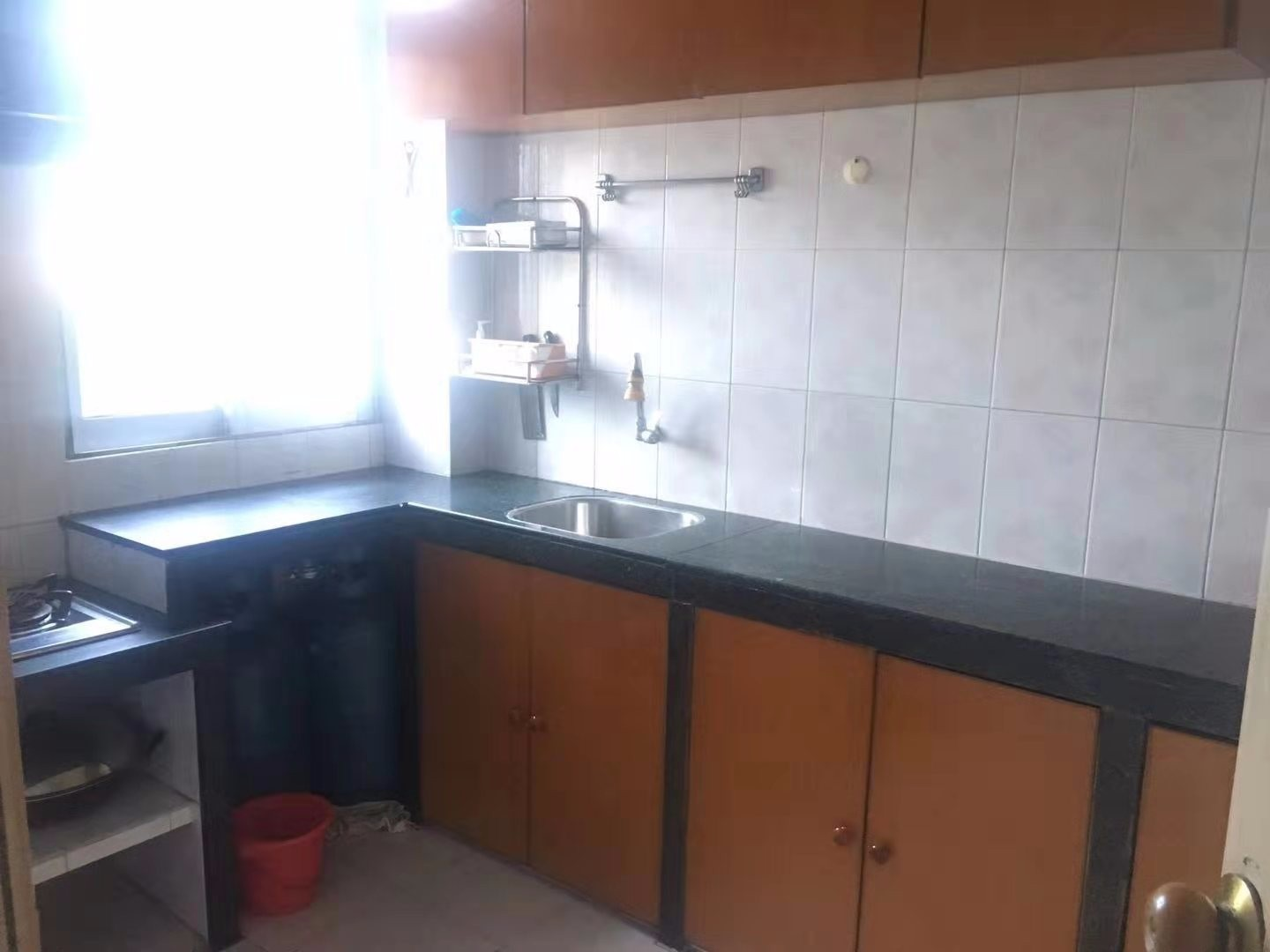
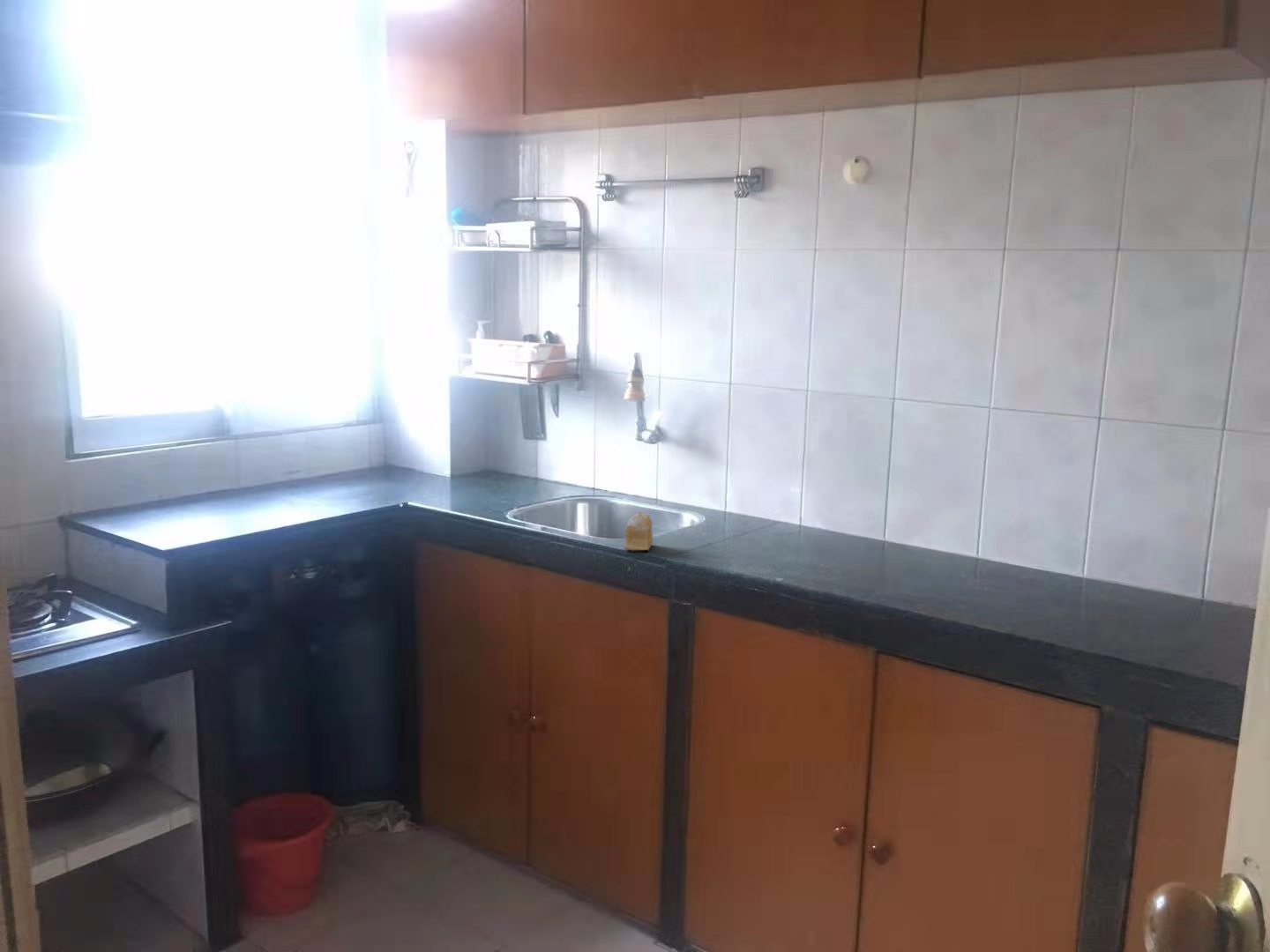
+ cake slice (639, 531)
